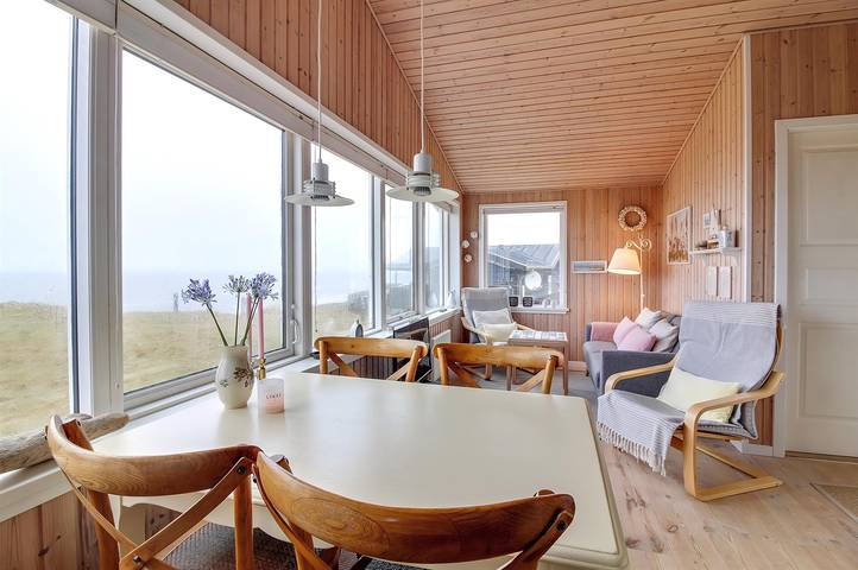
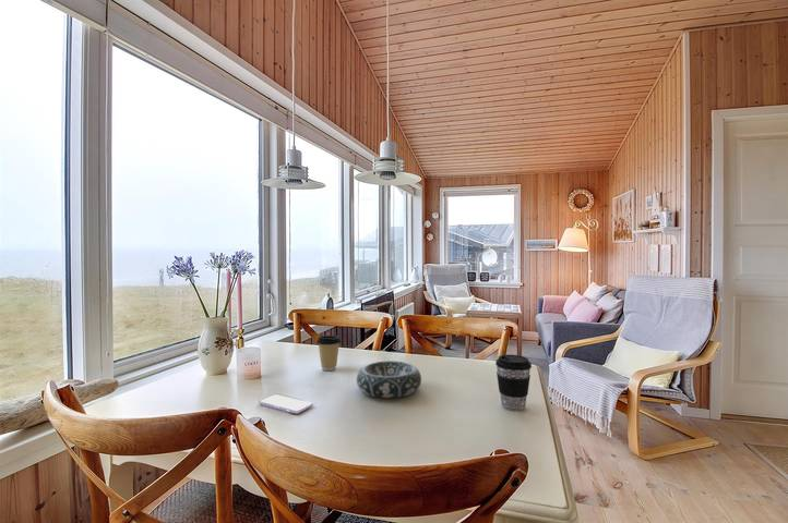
+ smartphone (285, 403)
+ coffee cup (513, 381)
+ decorative bowl (389, 378)
+ coffee cup (329, 352)
